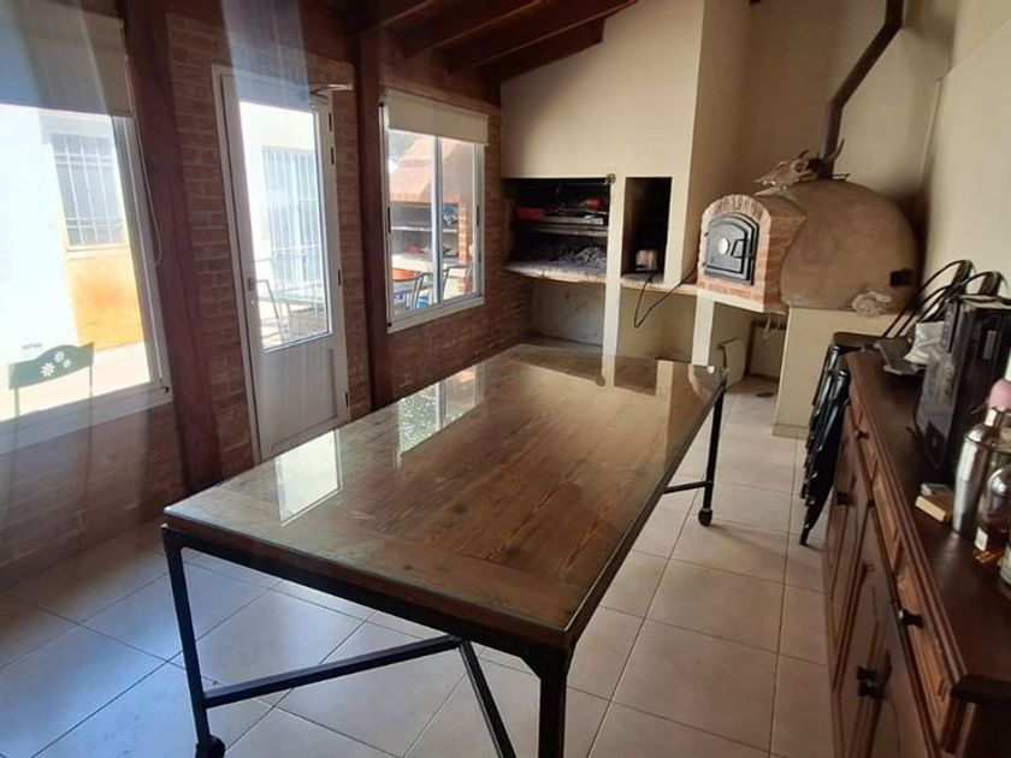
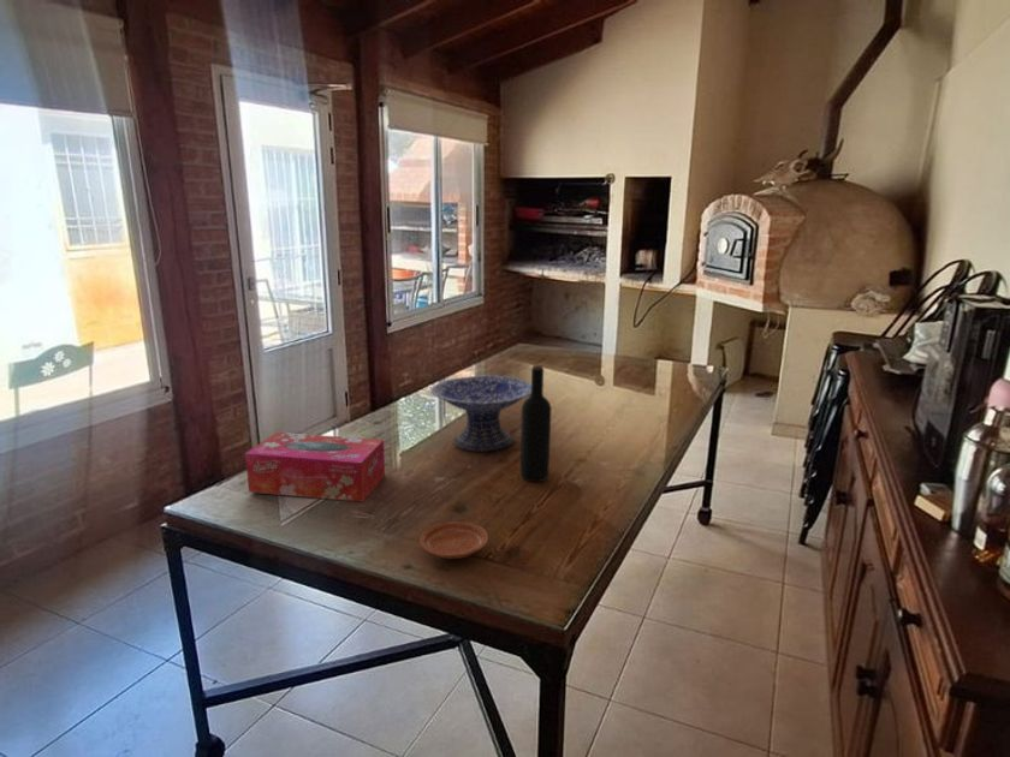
+ tissue box (317, 465)
+ decorative bowl (482, 413)
+ plate (453, 543)
+ wine bottle (535, 422)
